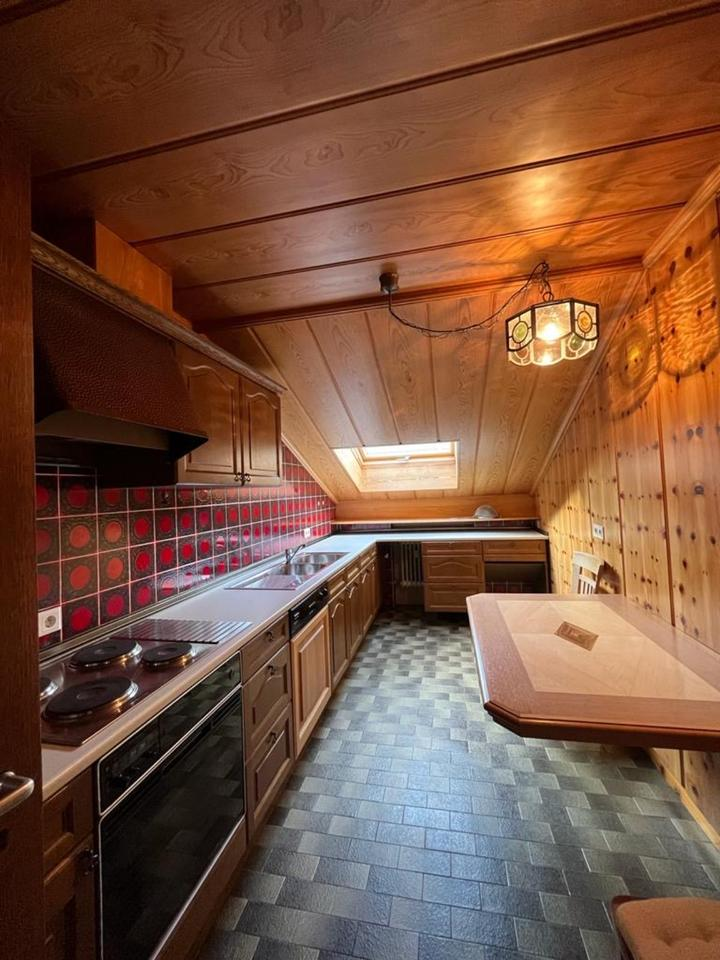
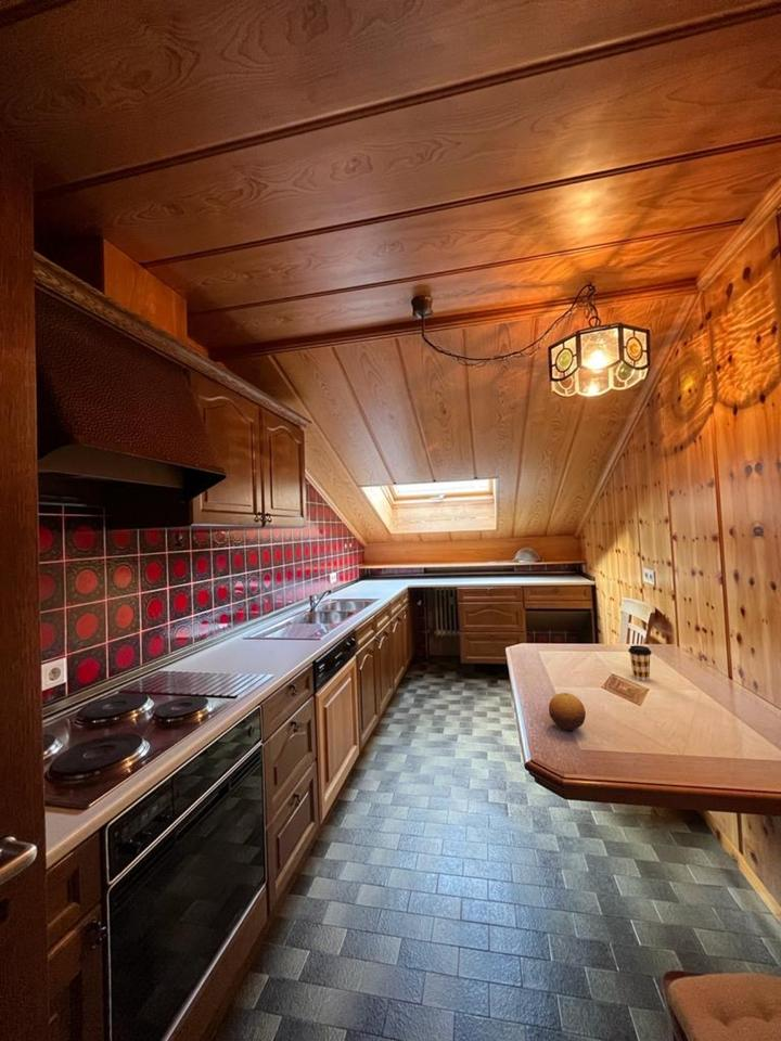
+ fruit (566, 710)
+ coffee cup (640, 663)
